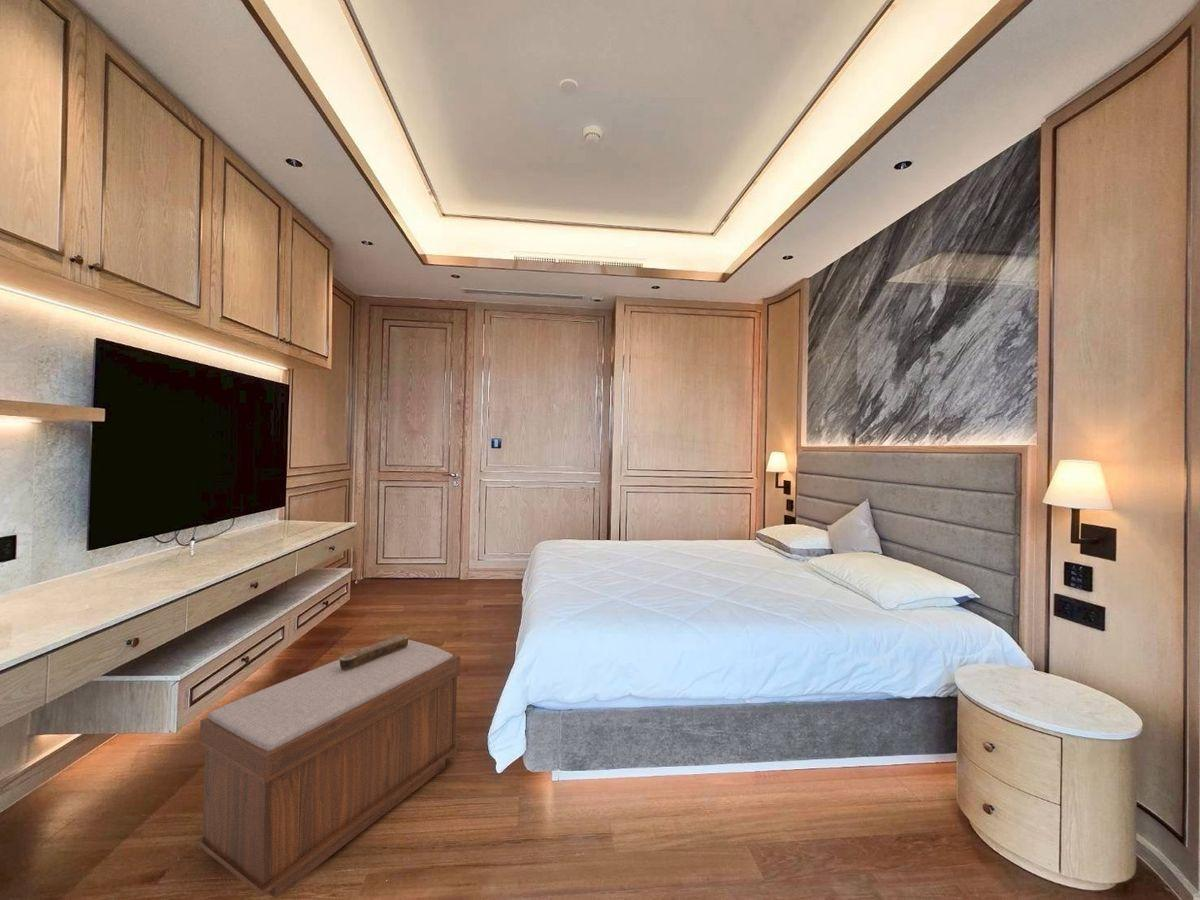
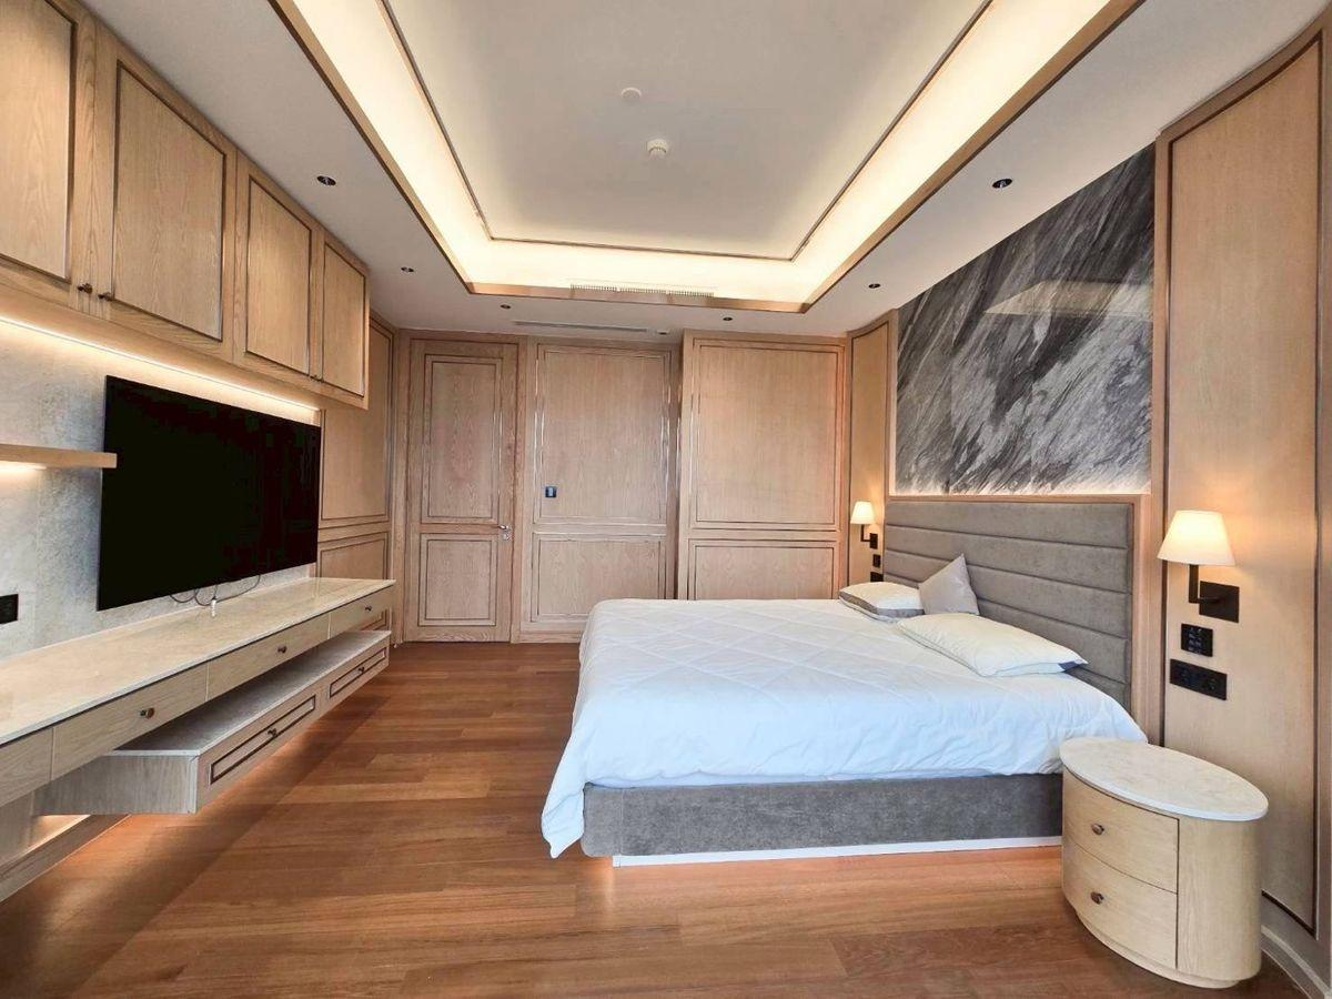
- decorative box (375, 650)
- bench (346, 739)
